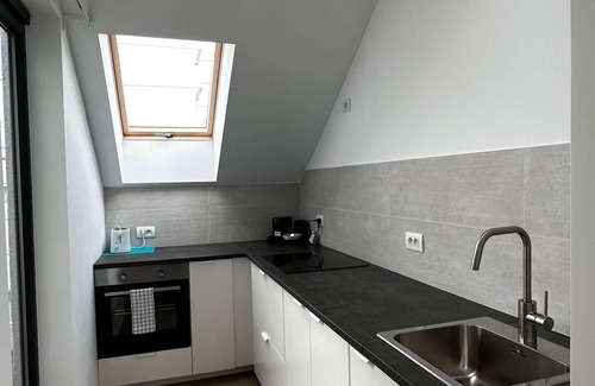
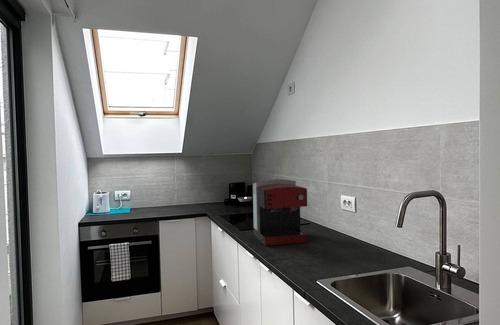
+ coffee maker (280, 210)
